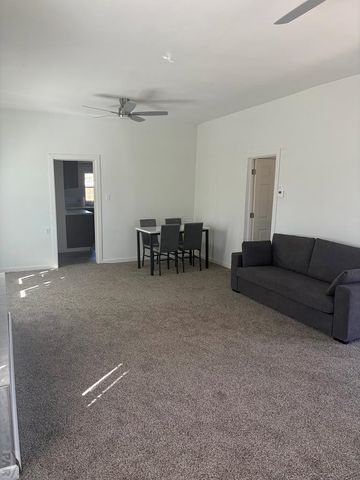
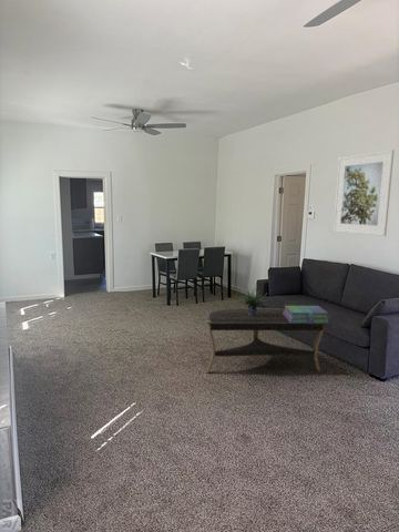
+ coffee table (259, 339)
+ stack of books (305, 313)
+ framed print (360, 194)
+ potted plant (254, 299)
